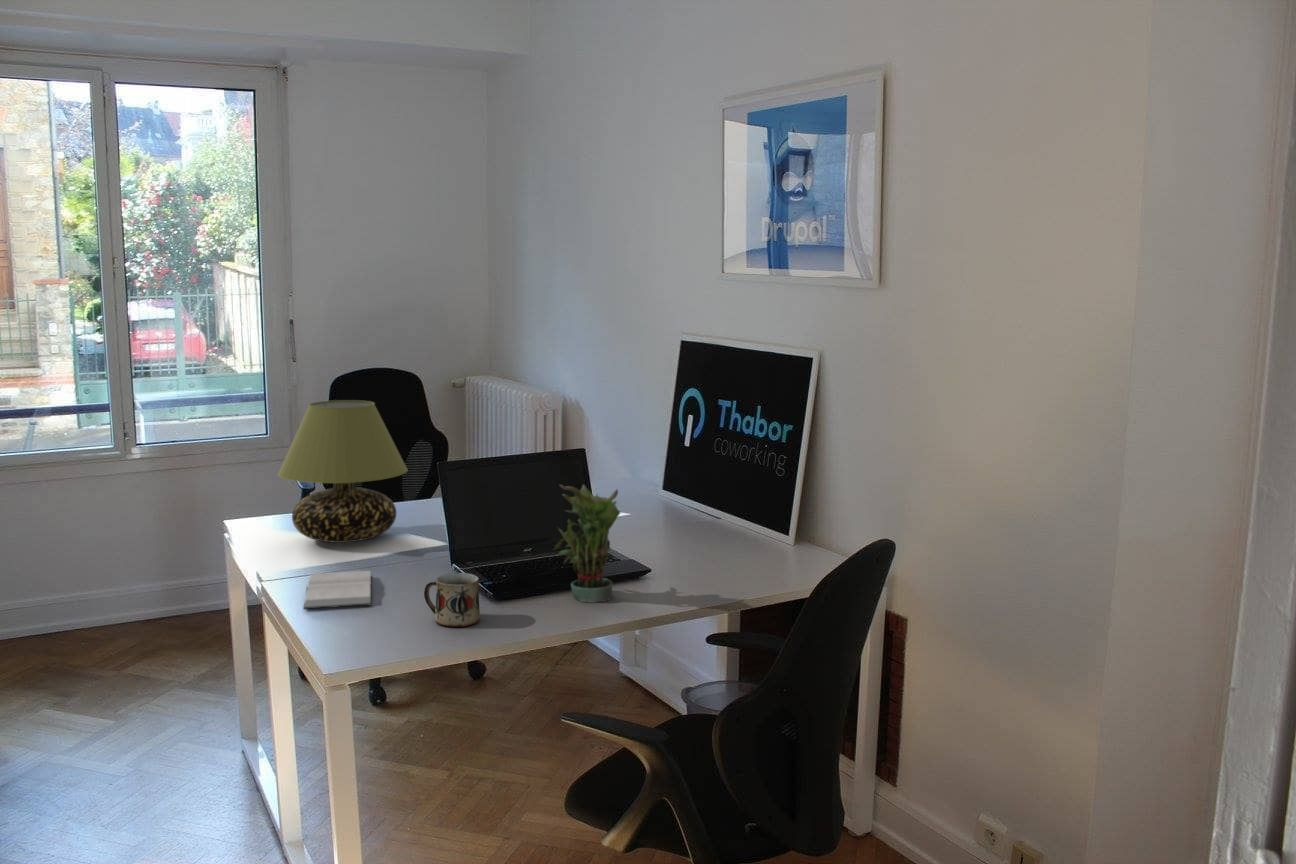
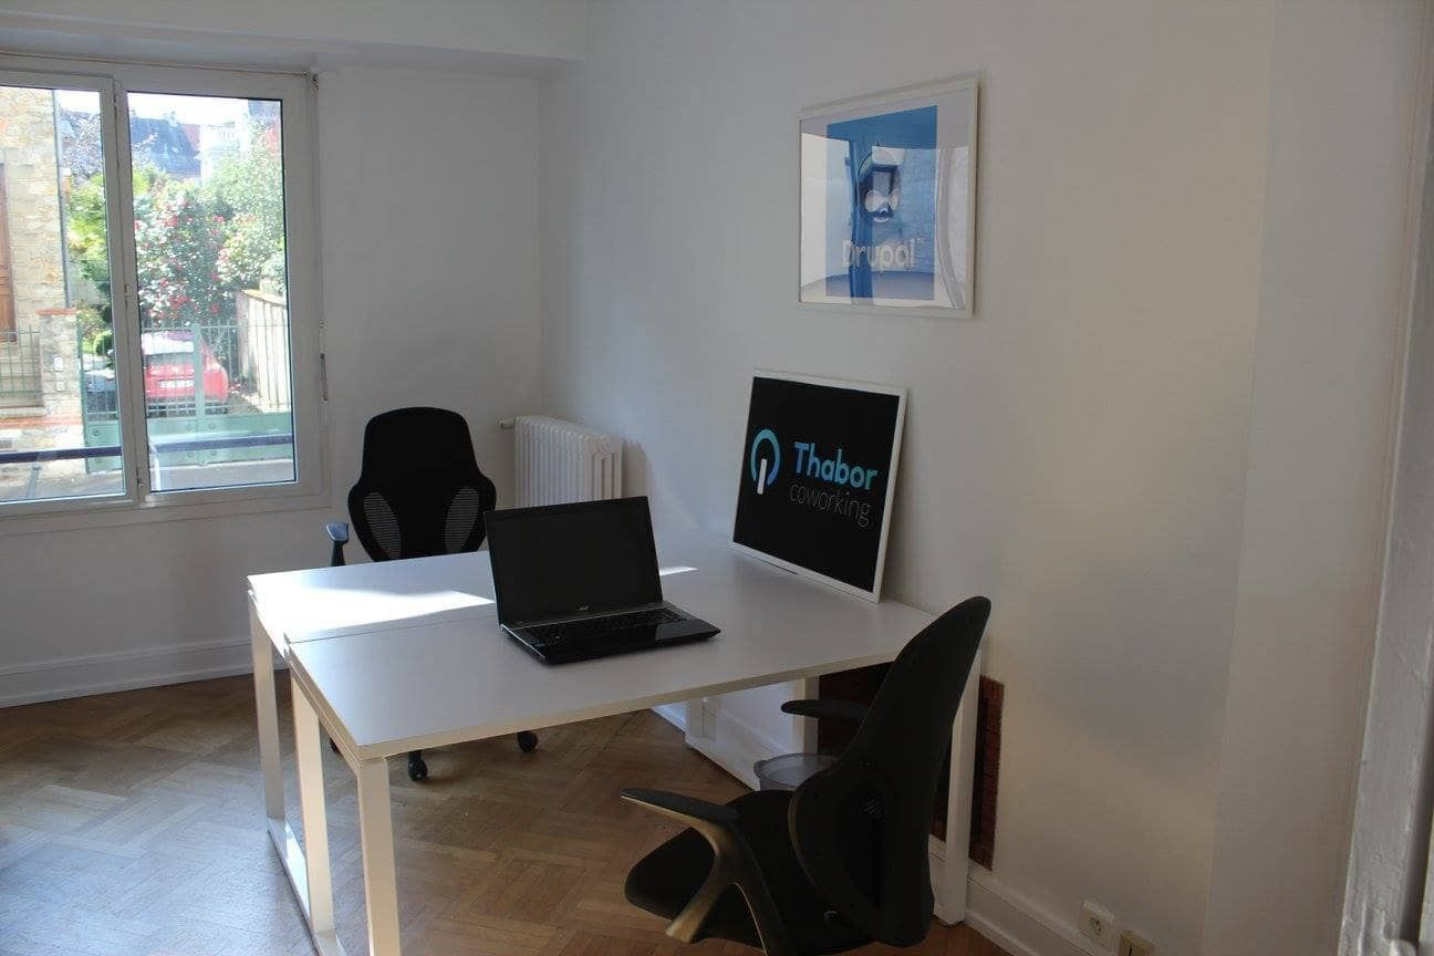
- potted plant (583, 539)
- table lamp (343, 471)
- mug (454, 598)
- hardback book (339, 587)
